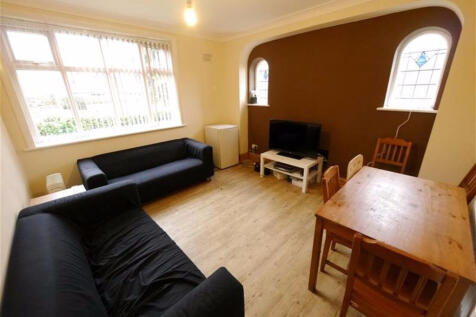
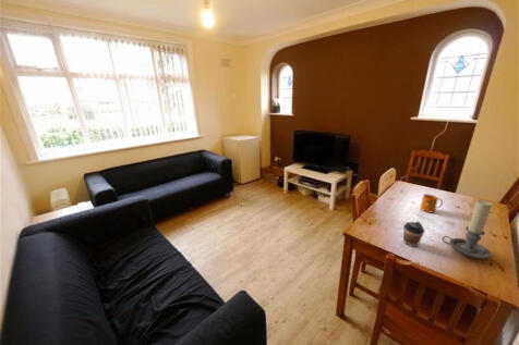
+ mug (432, 202)
+ candle holder (471, 225)
+ coffee cup (412, 233)
